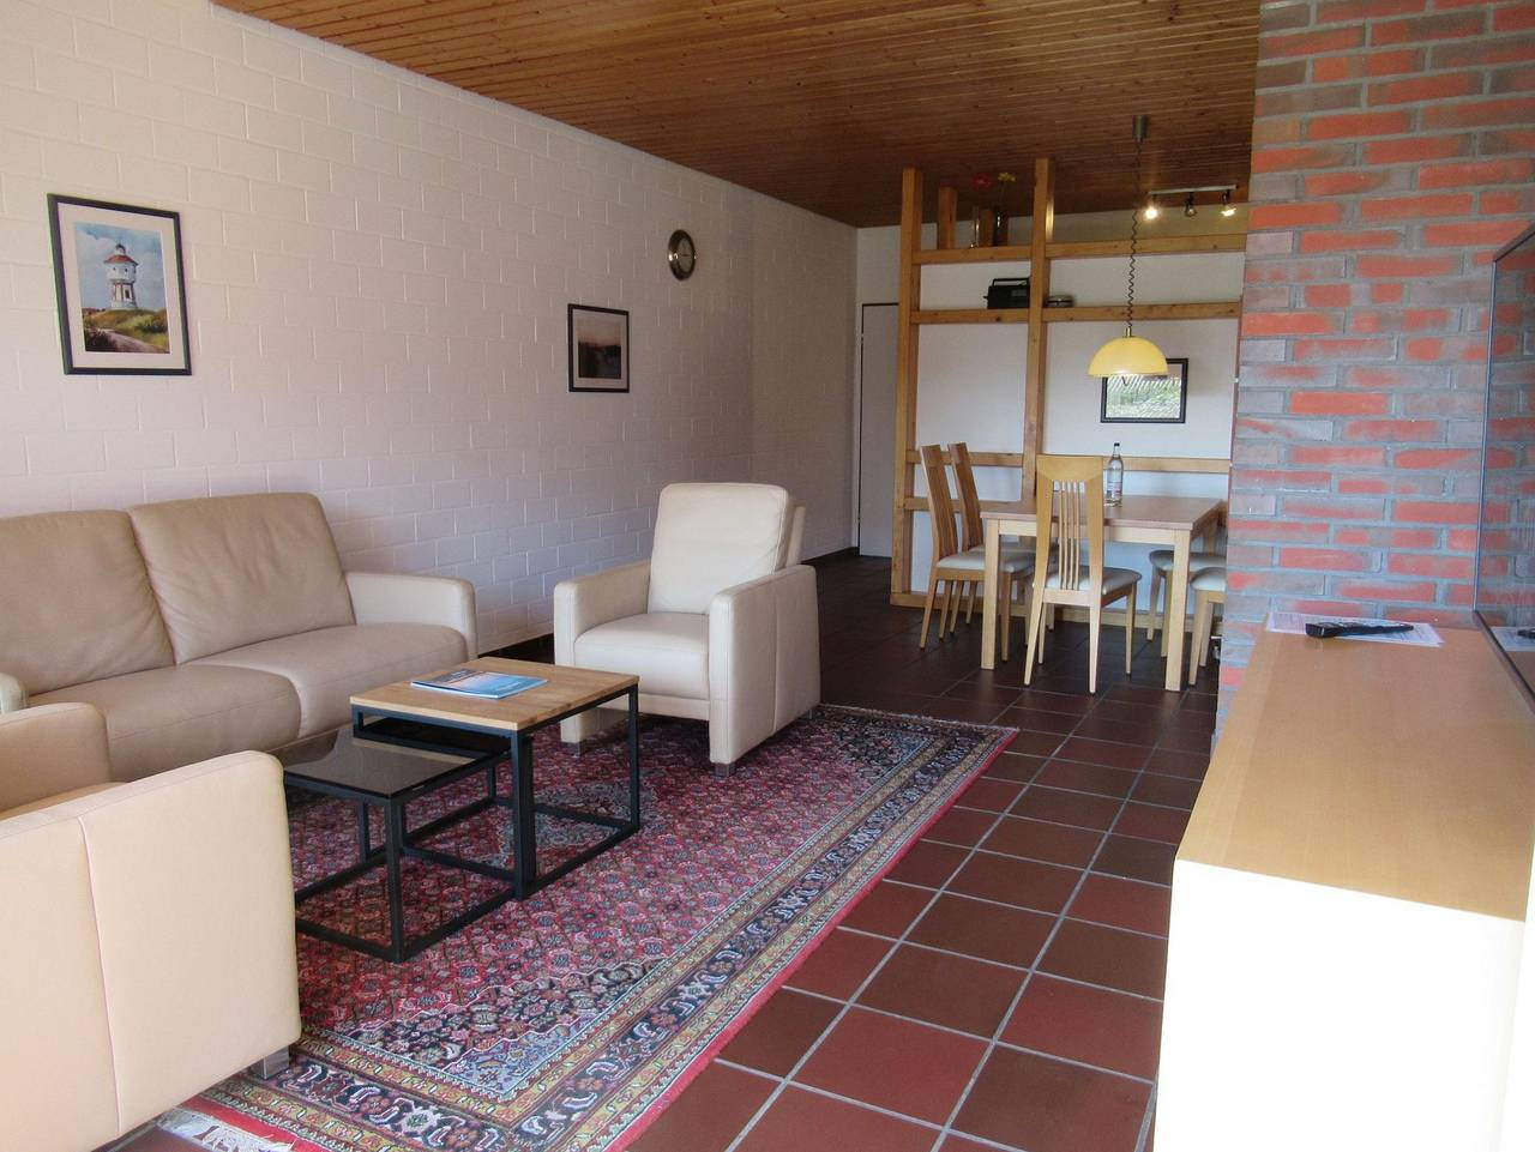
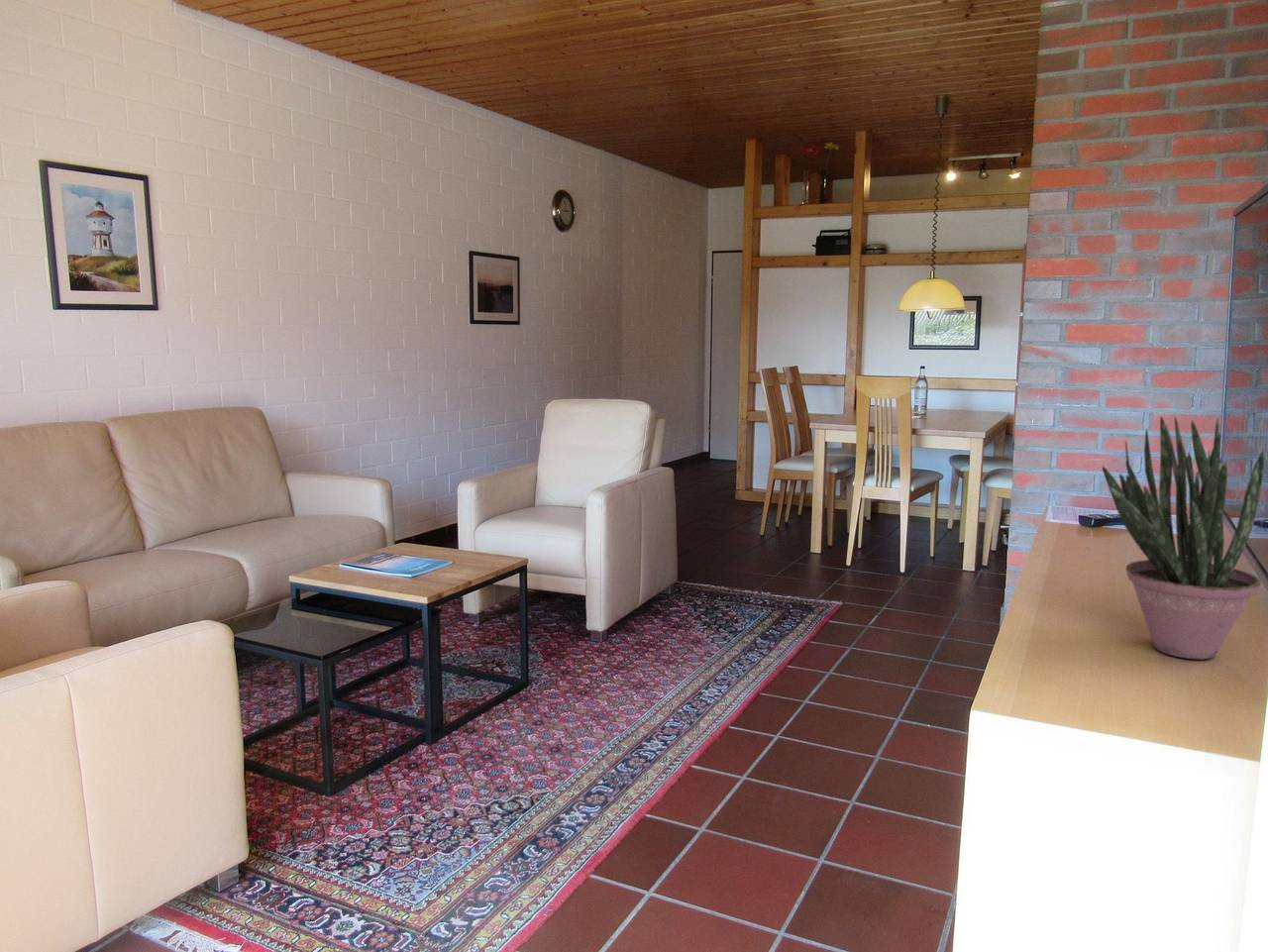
+ potted plant (1179, 534)
